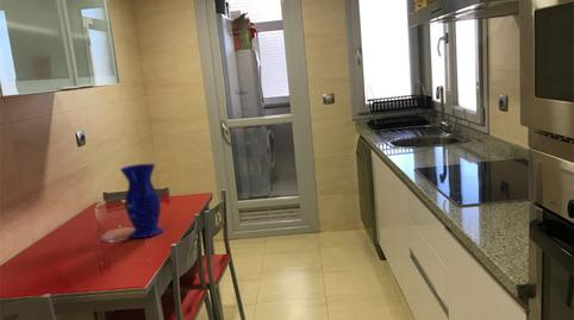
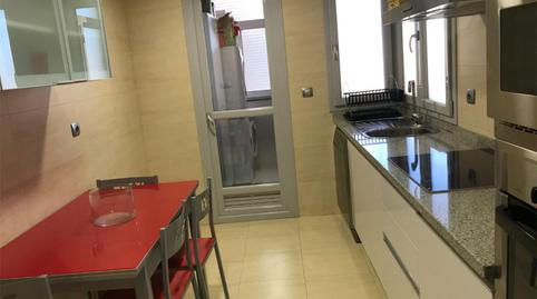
- vase (142, 200)
